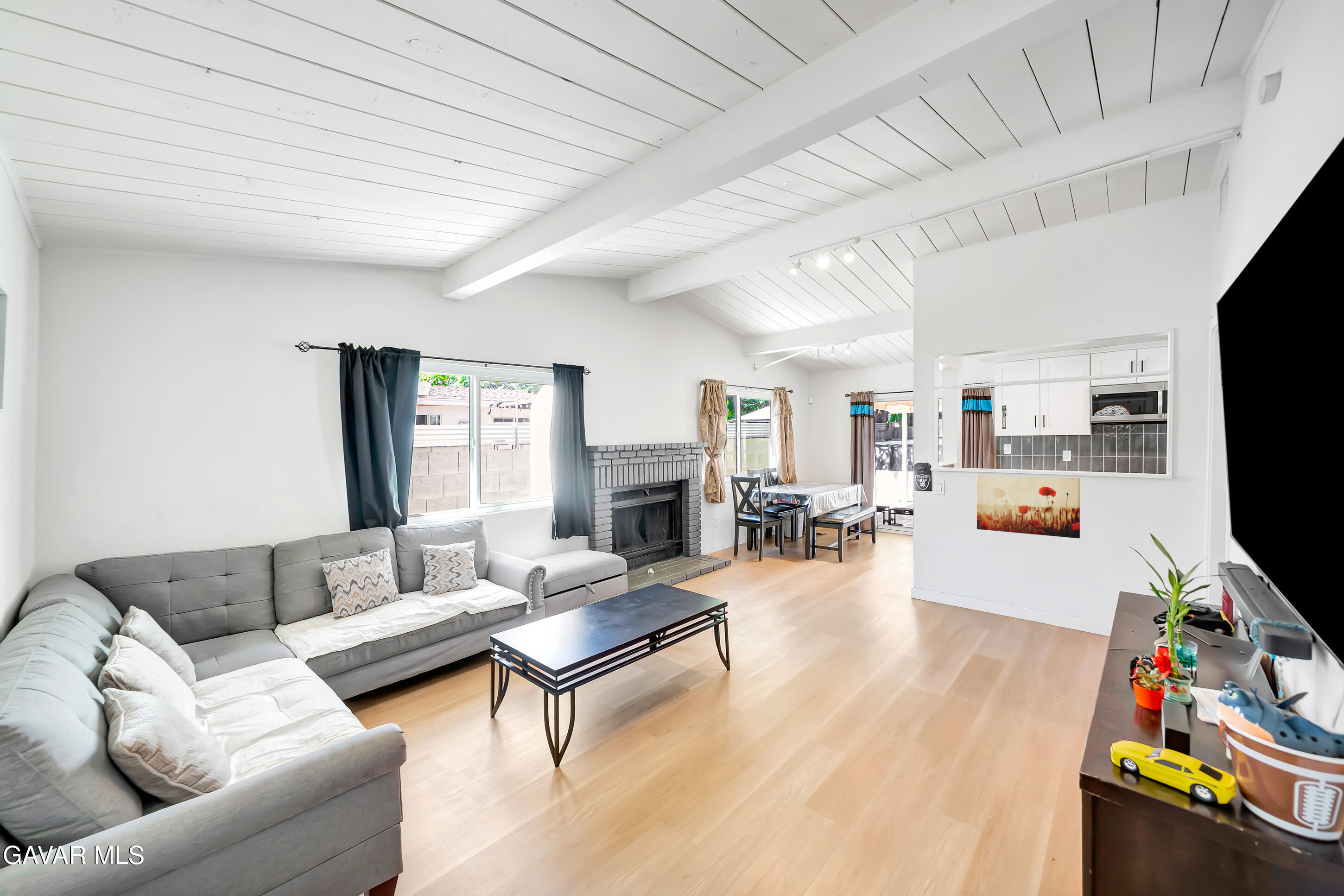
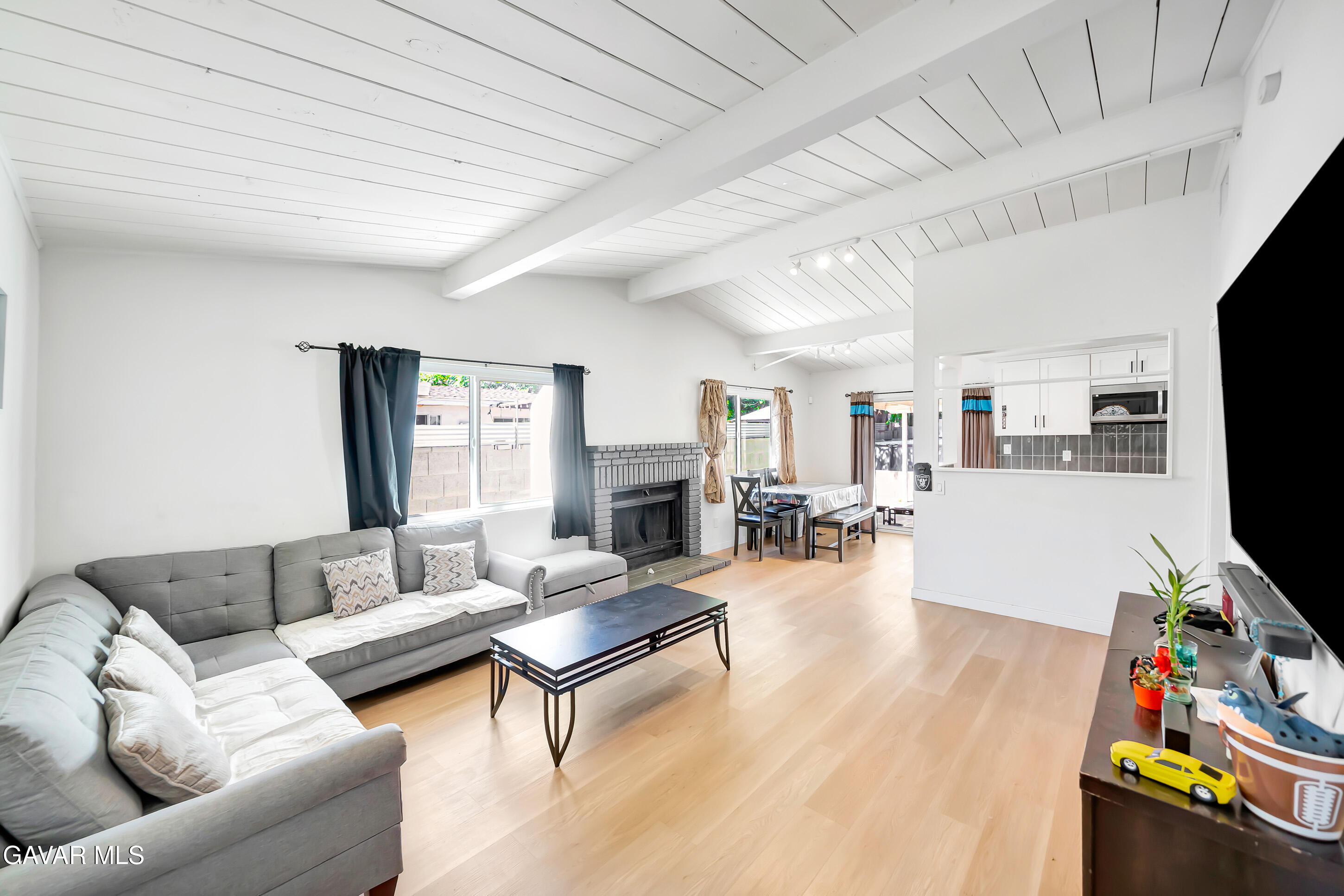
- wall art (1025, 505)
